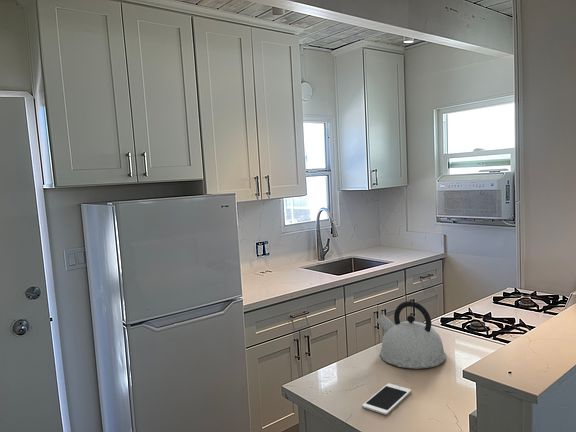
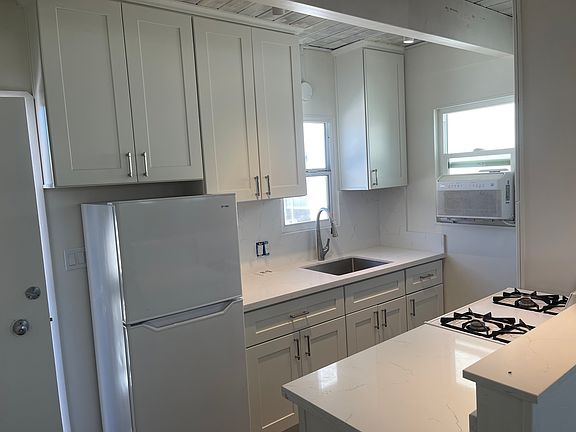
- cell phone (387, 398)
- kettle (408, 327)
